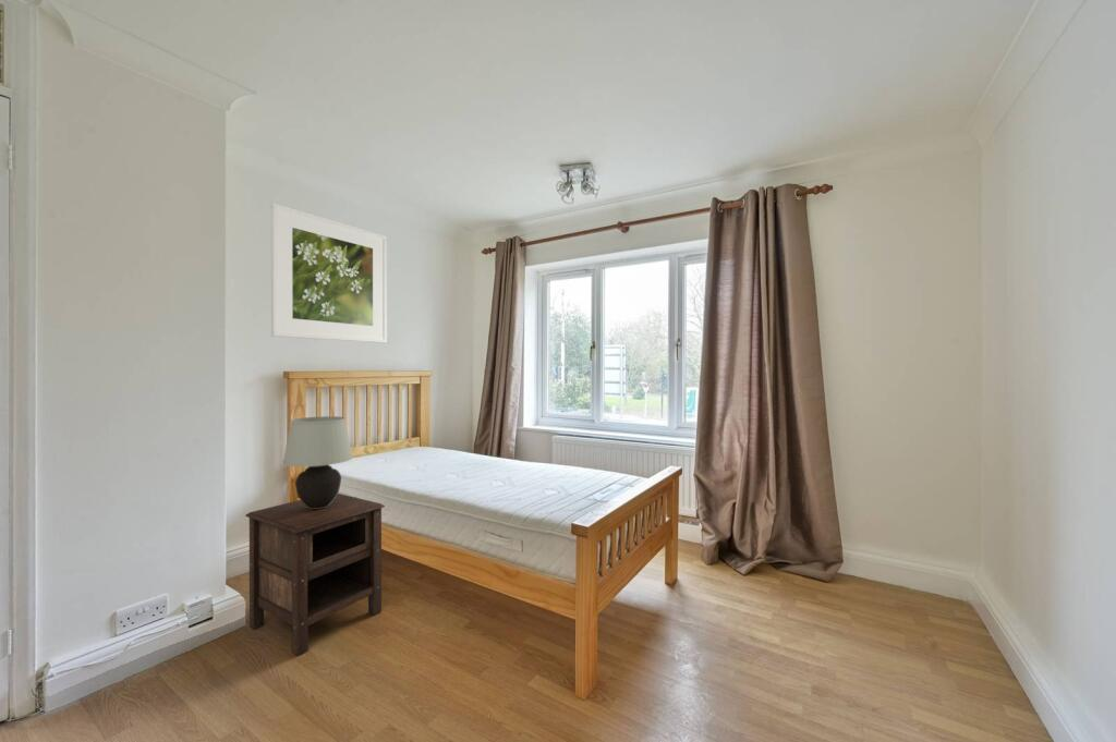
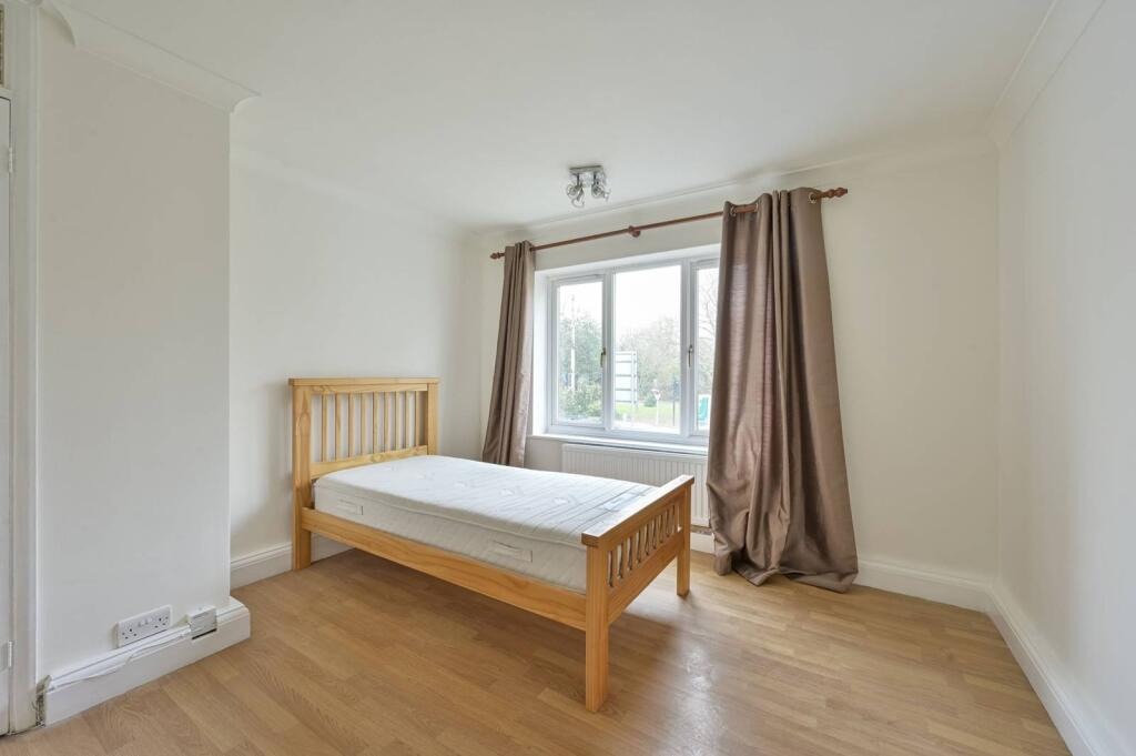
- table lamp (318, 462)
- nightstand (317, 563)
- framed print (335, 280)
